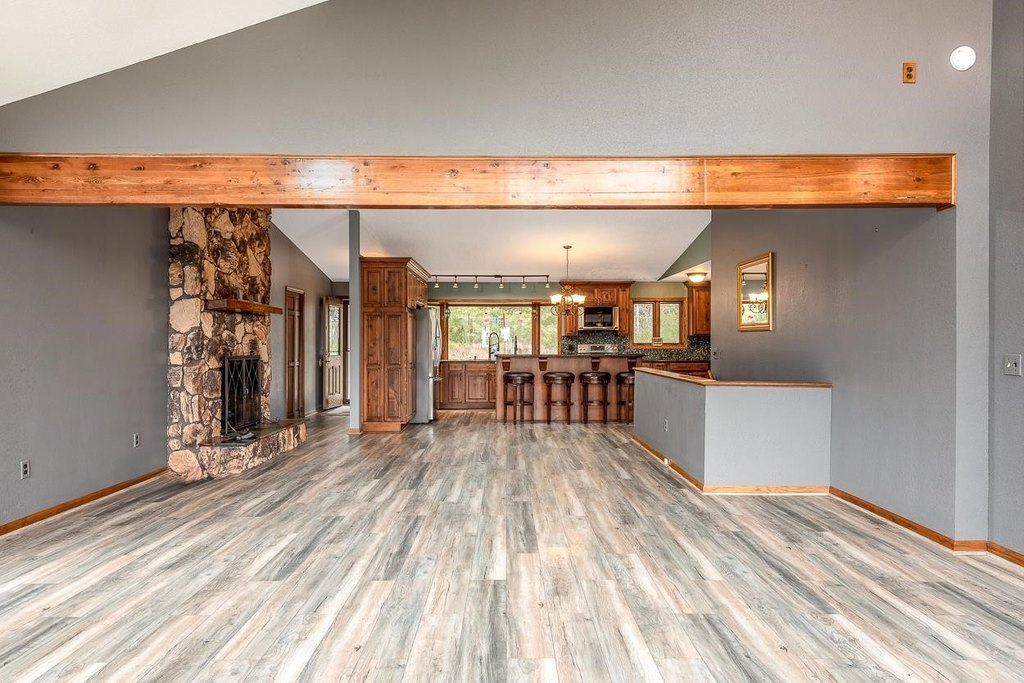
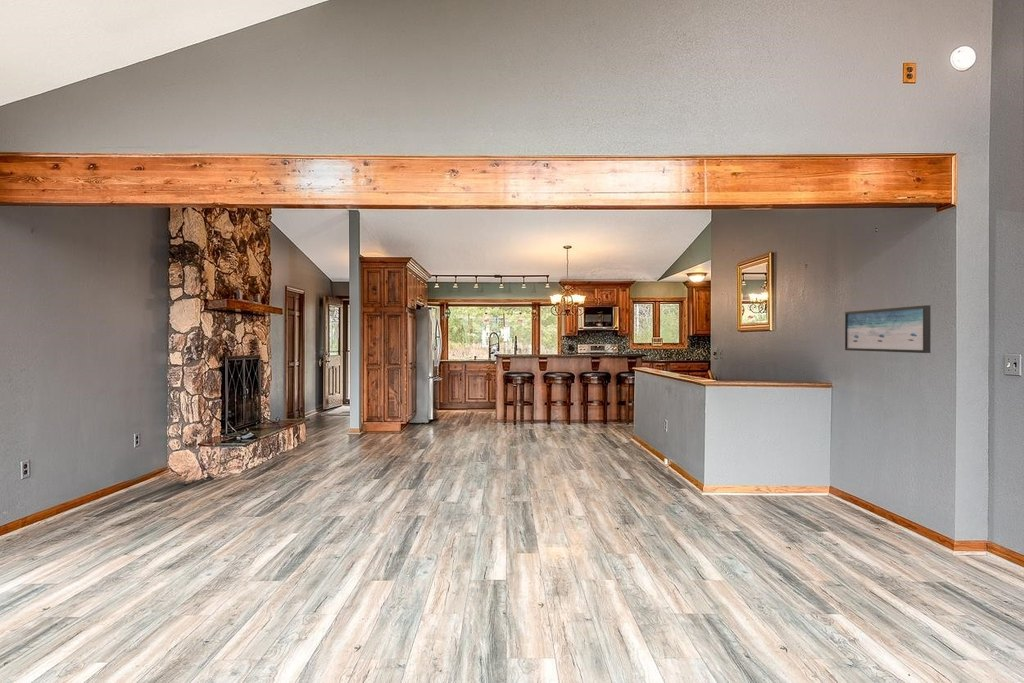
+ wall art (883, 330)
